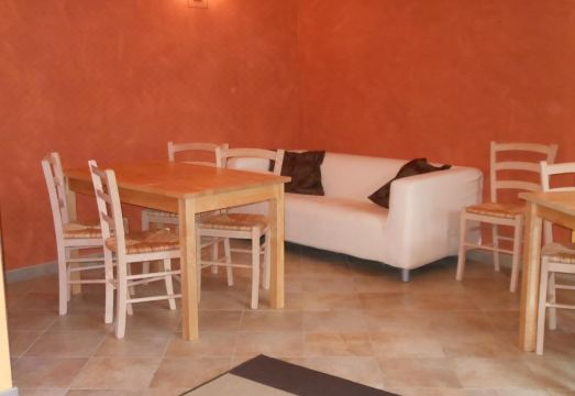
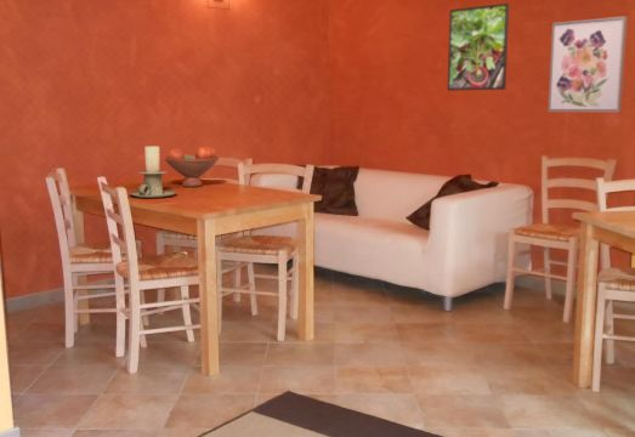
+ fruit bowl (192, 165)
+ wall art (585, 66)
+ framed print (476, 49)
+ candle holder (152, 170)
